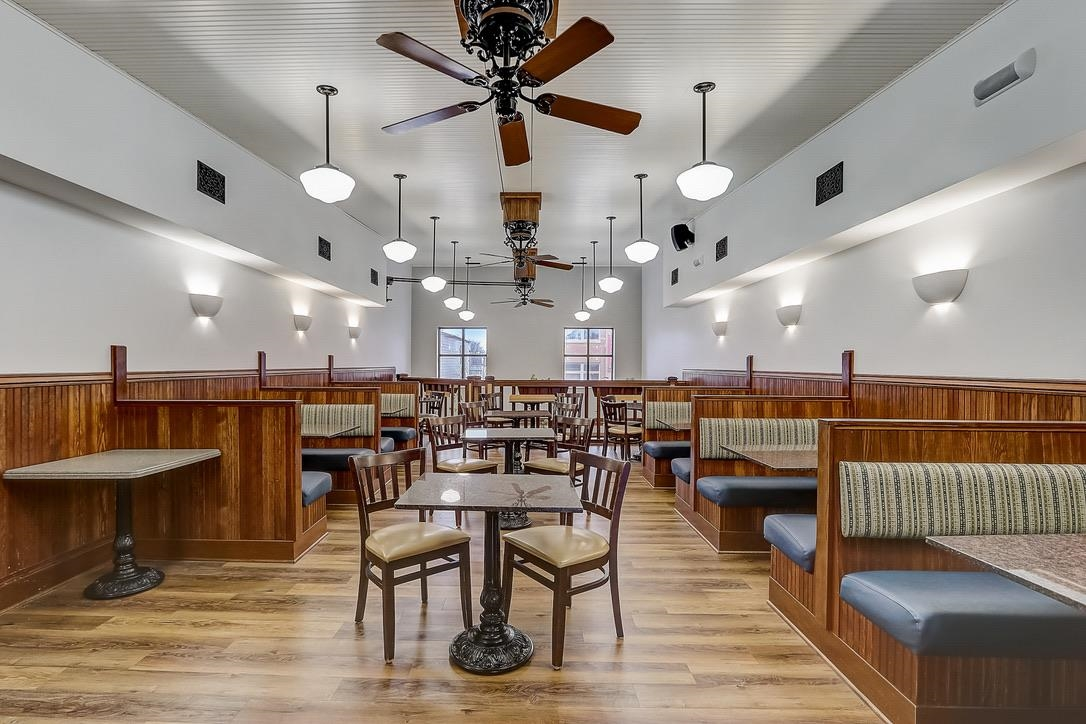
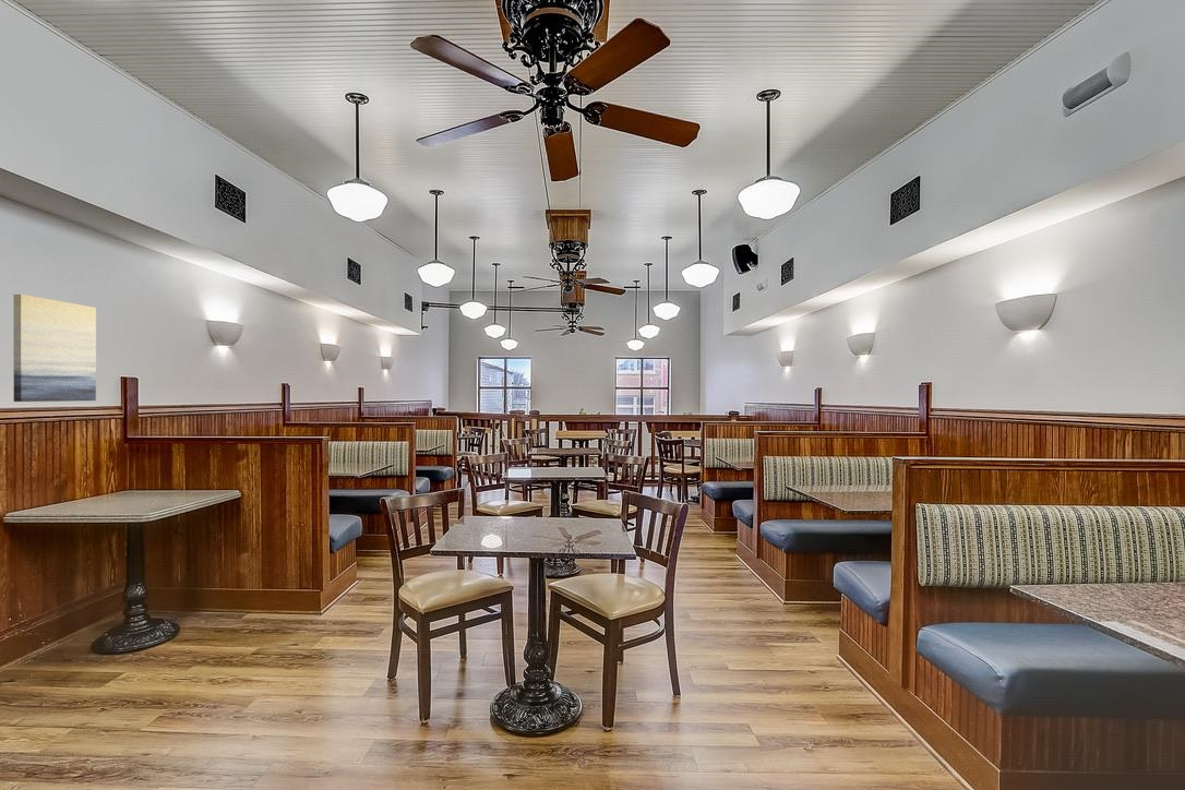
+ wall art (57, 350)
